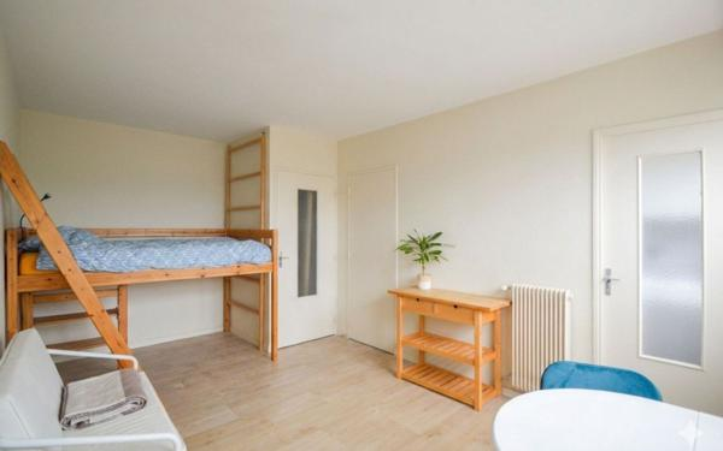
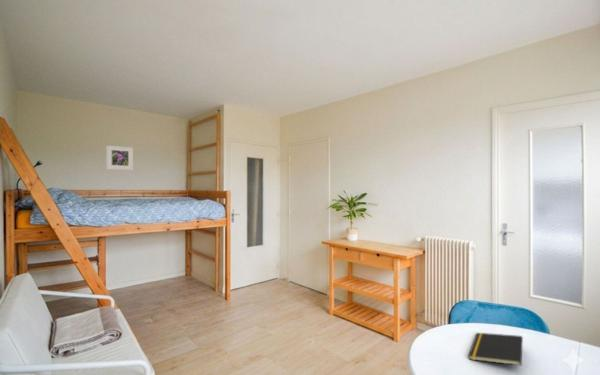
+ notepad (496, 347)
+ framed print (120, 158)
